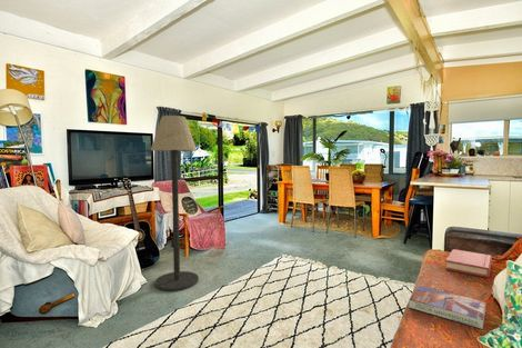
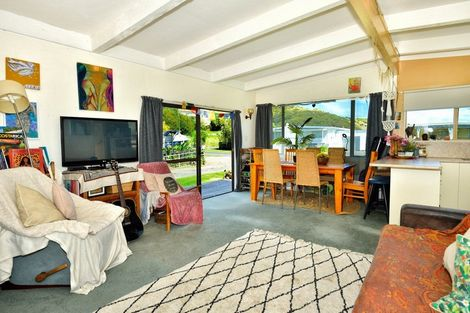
- textbook (446, 305)
- floor lamp (174, 200)
- hardback book (469, 261)
